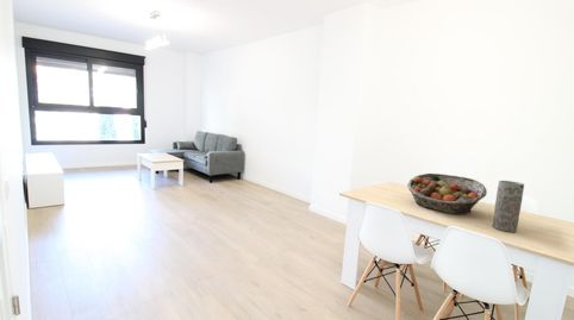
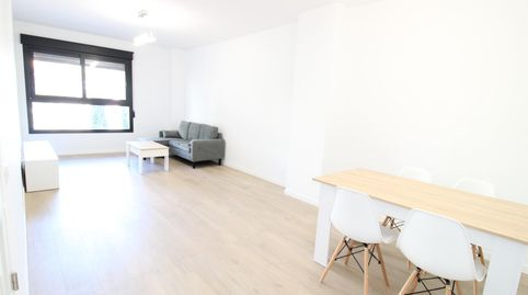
- fruit basket (443, 192)
- vase (507, 206)
